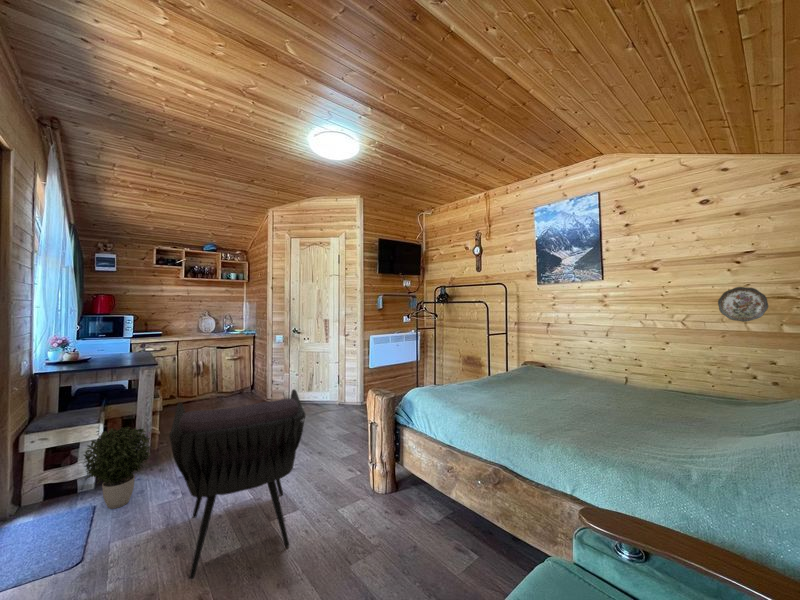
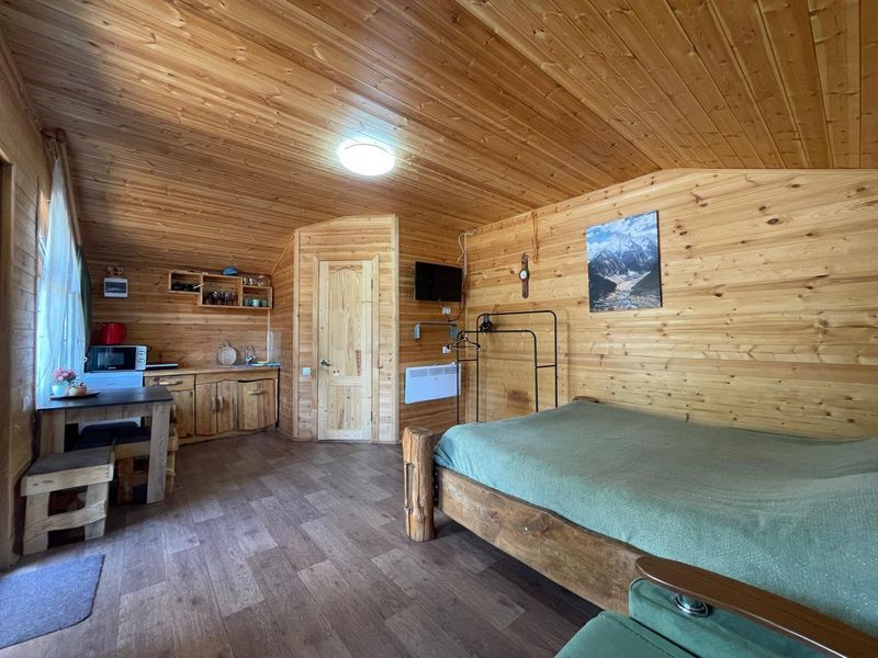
- decorative plate (742, 304)
- potted plant (118, 465)
- armchair (241, 464)
